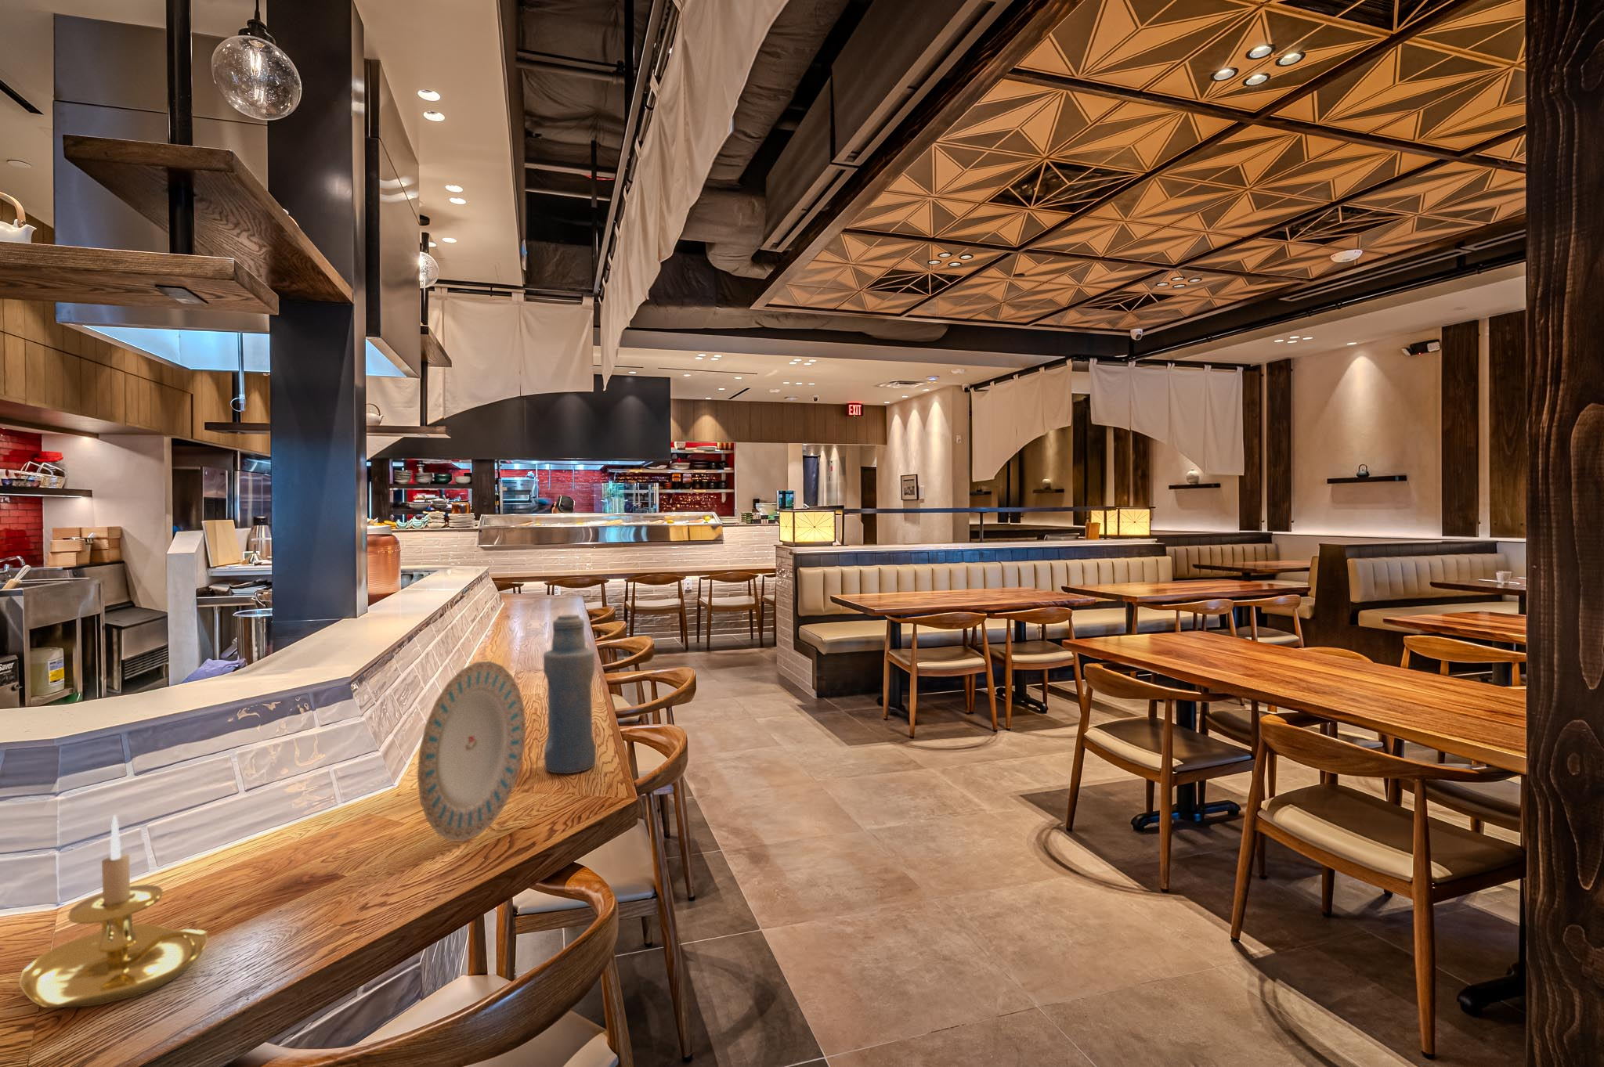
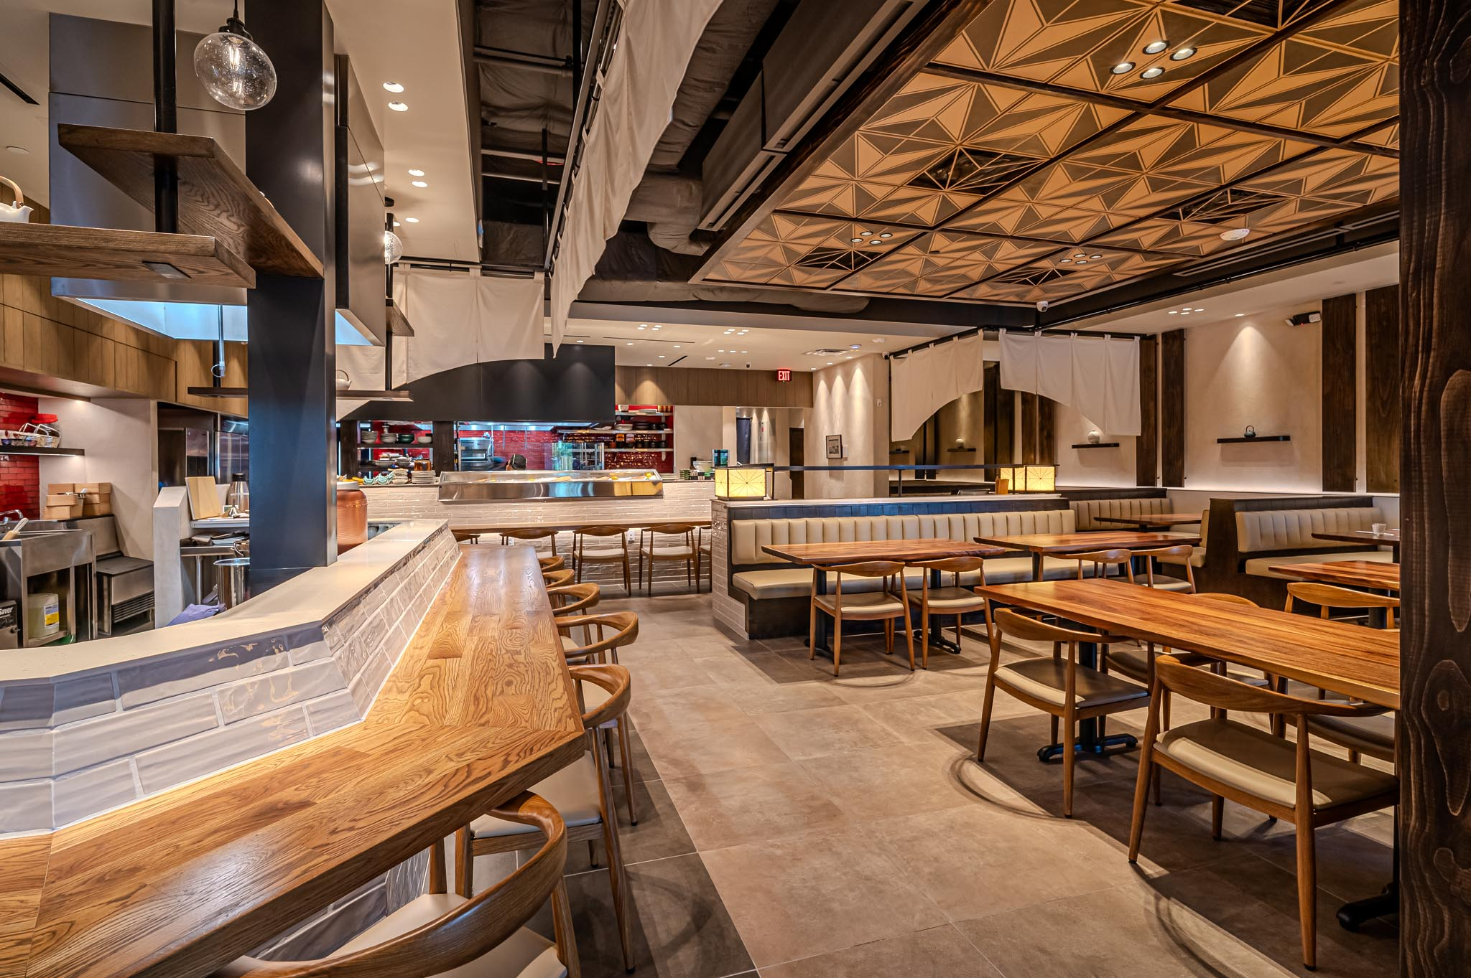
- candle holder (127, 896)
- chinaware (474, 748)
- bottle (569, 691)
